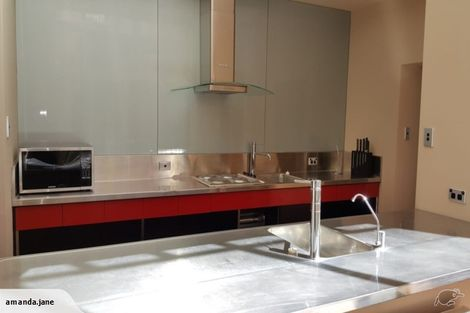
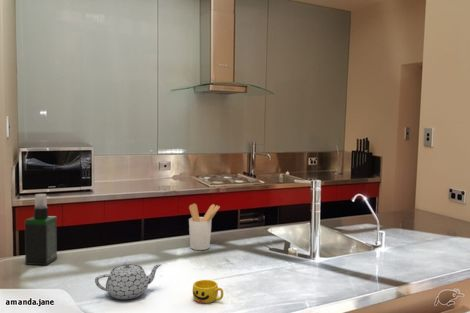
+ utensil holder (204, 225)
+ spray bottle (41, 228)
+ cup (208, 292)
+ teapot (129, 277)
